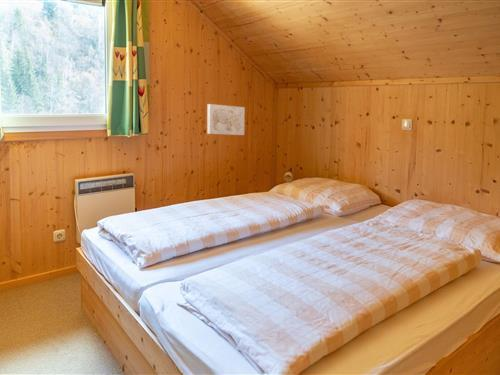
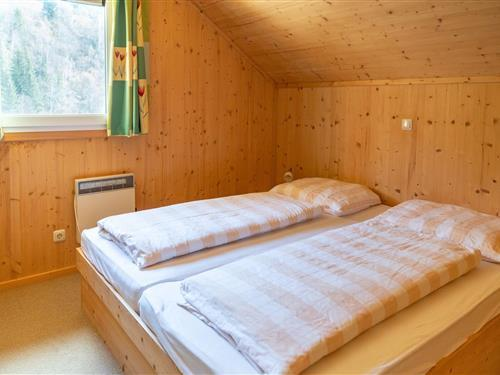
- wall art (226, 120)
